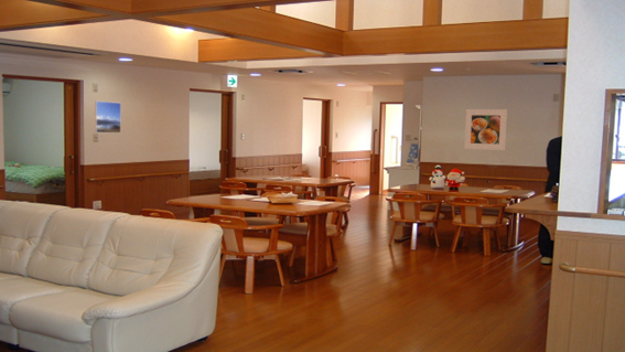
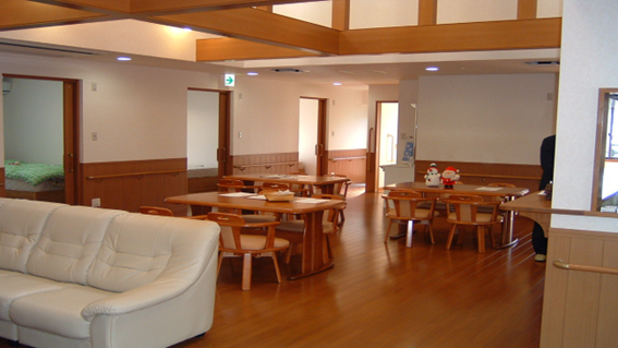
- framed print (485, 129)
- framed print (108, 117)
